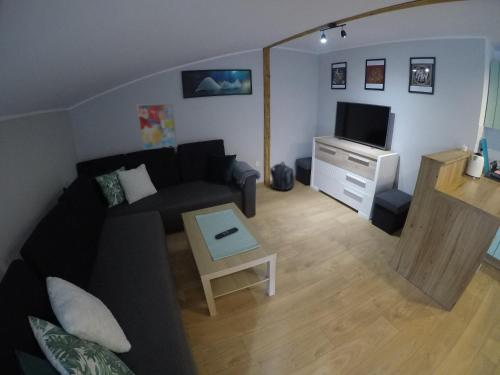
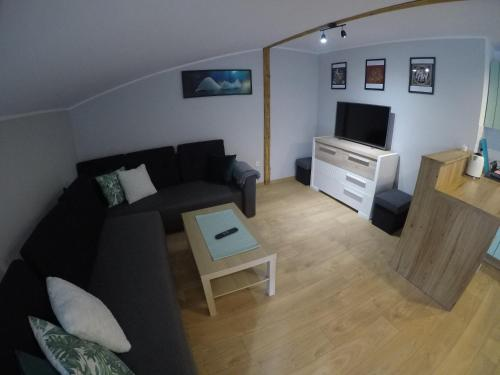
- wall art (157, 126)
- backpack (282, 174)
